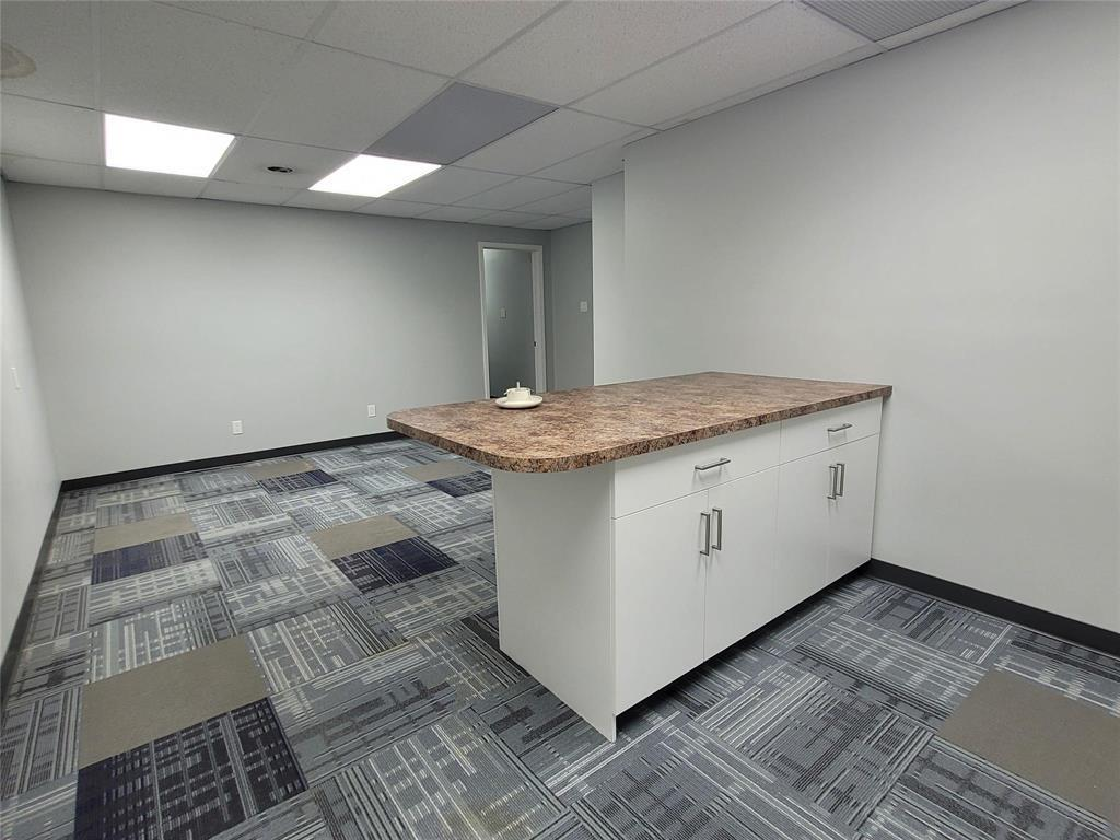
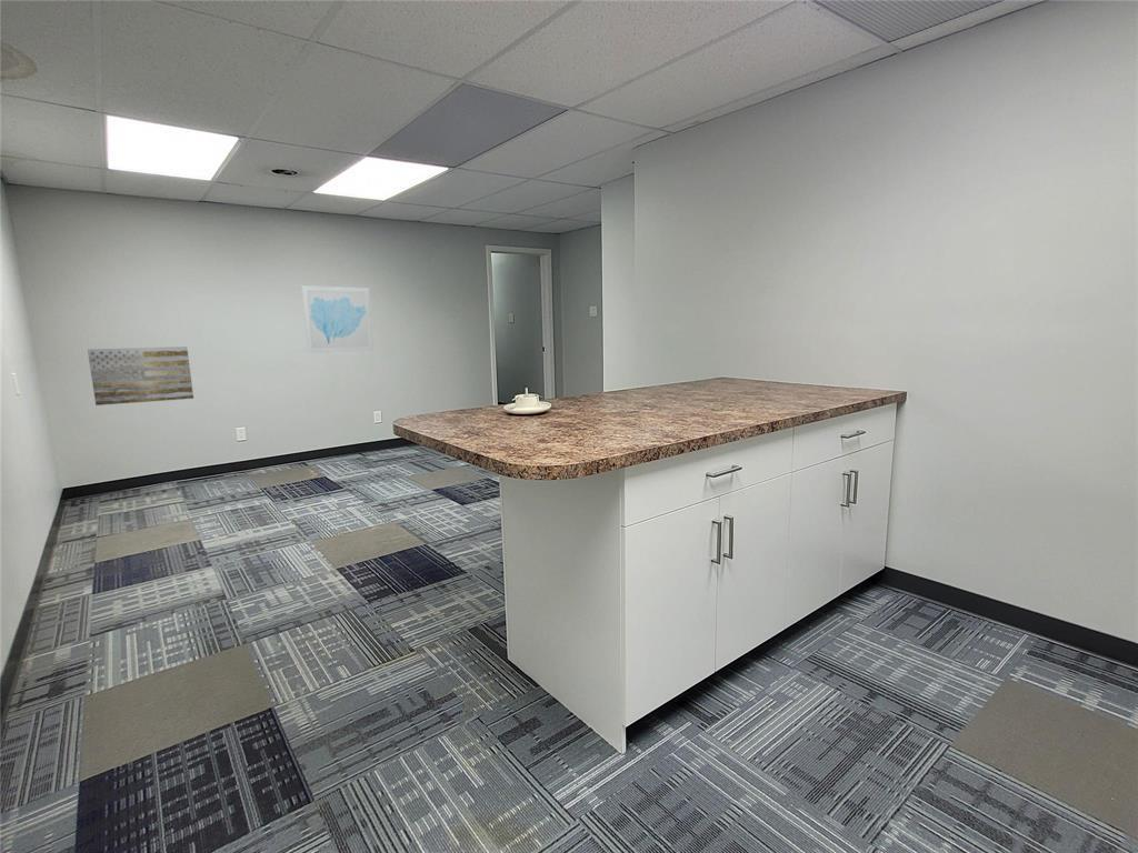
+ wall art (339, 320)
+ wall art (142, 374)
